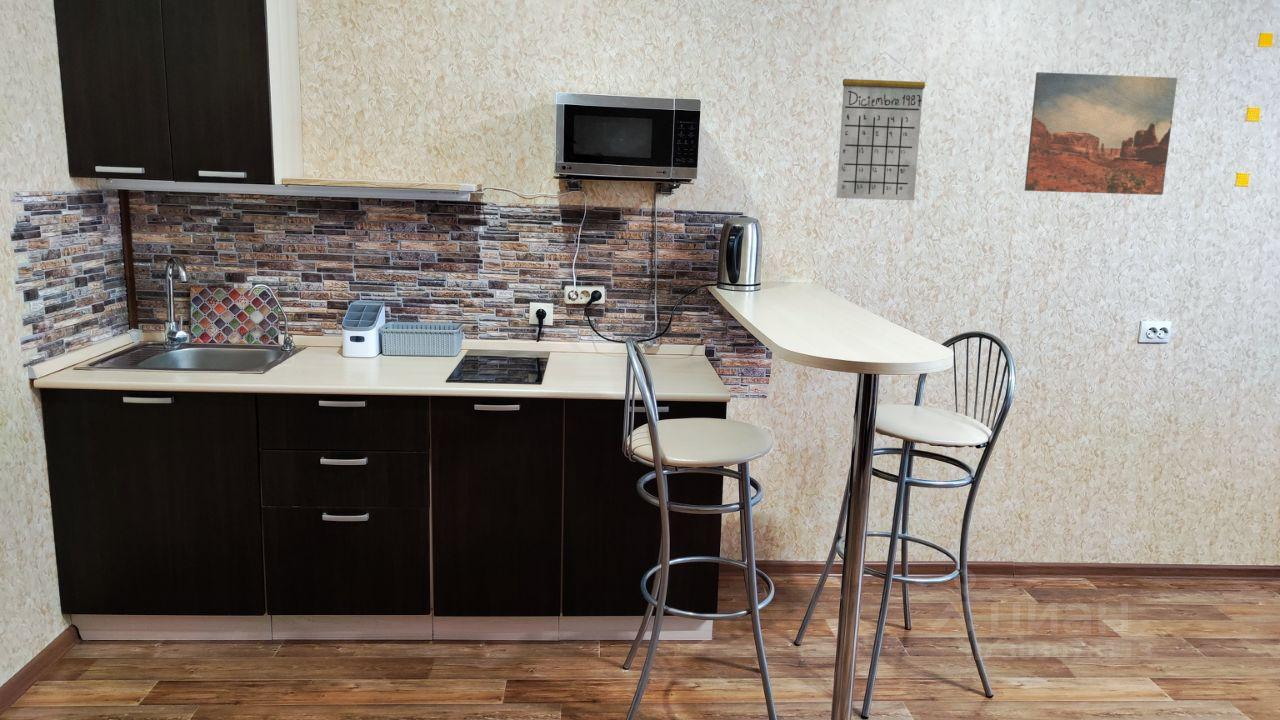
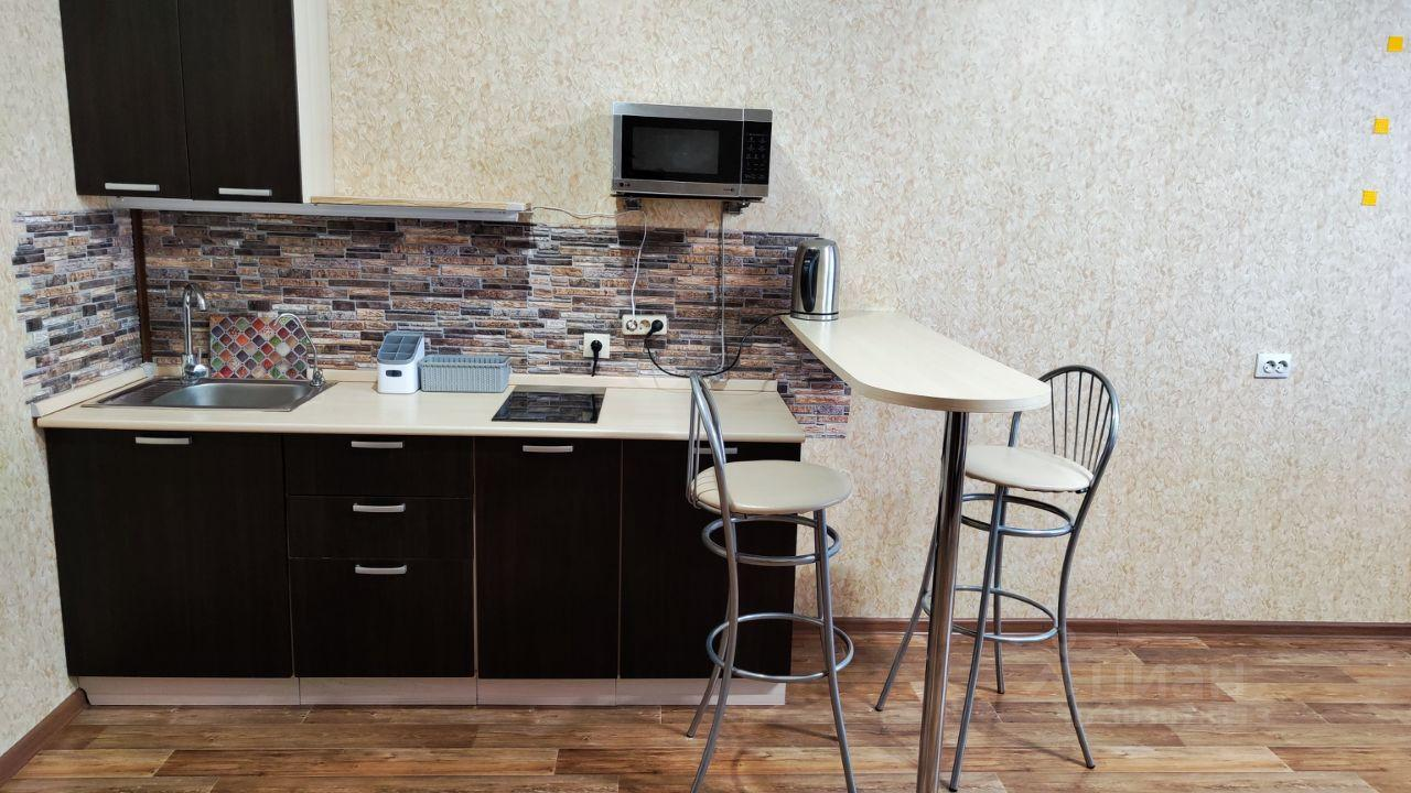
- wall art (1100, 134)
- calendar (880, 126)
